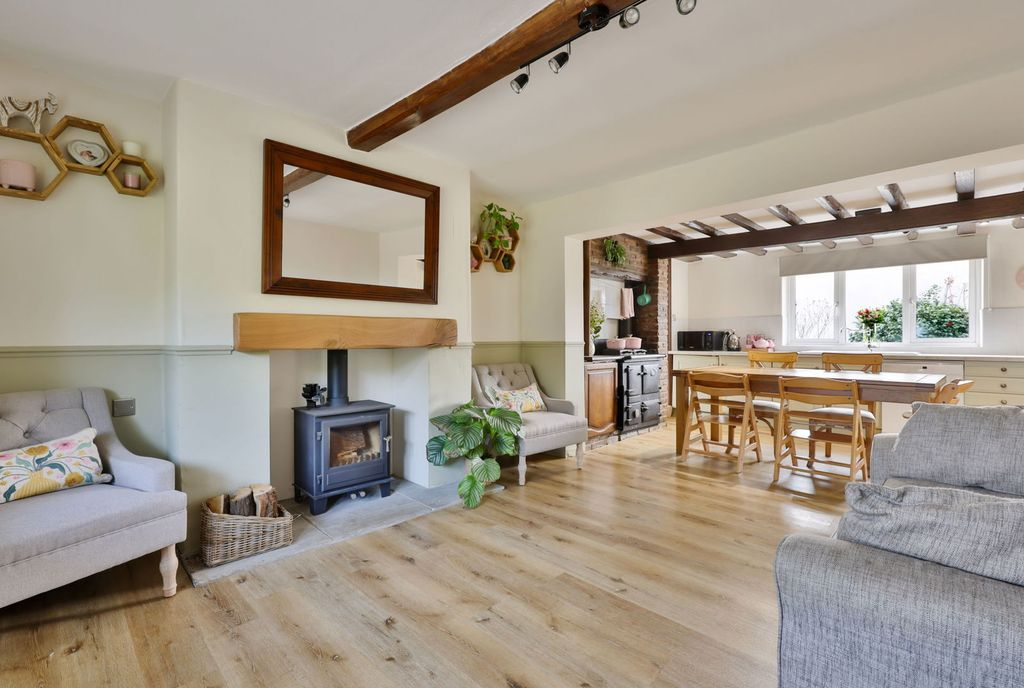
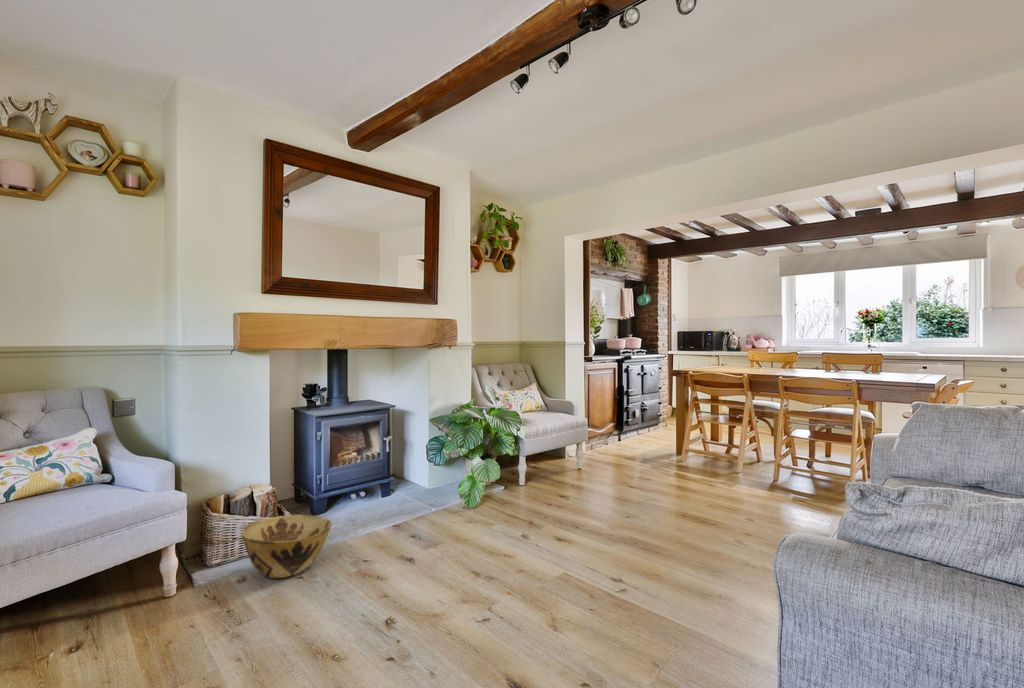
+ woven basket (288, 546)
